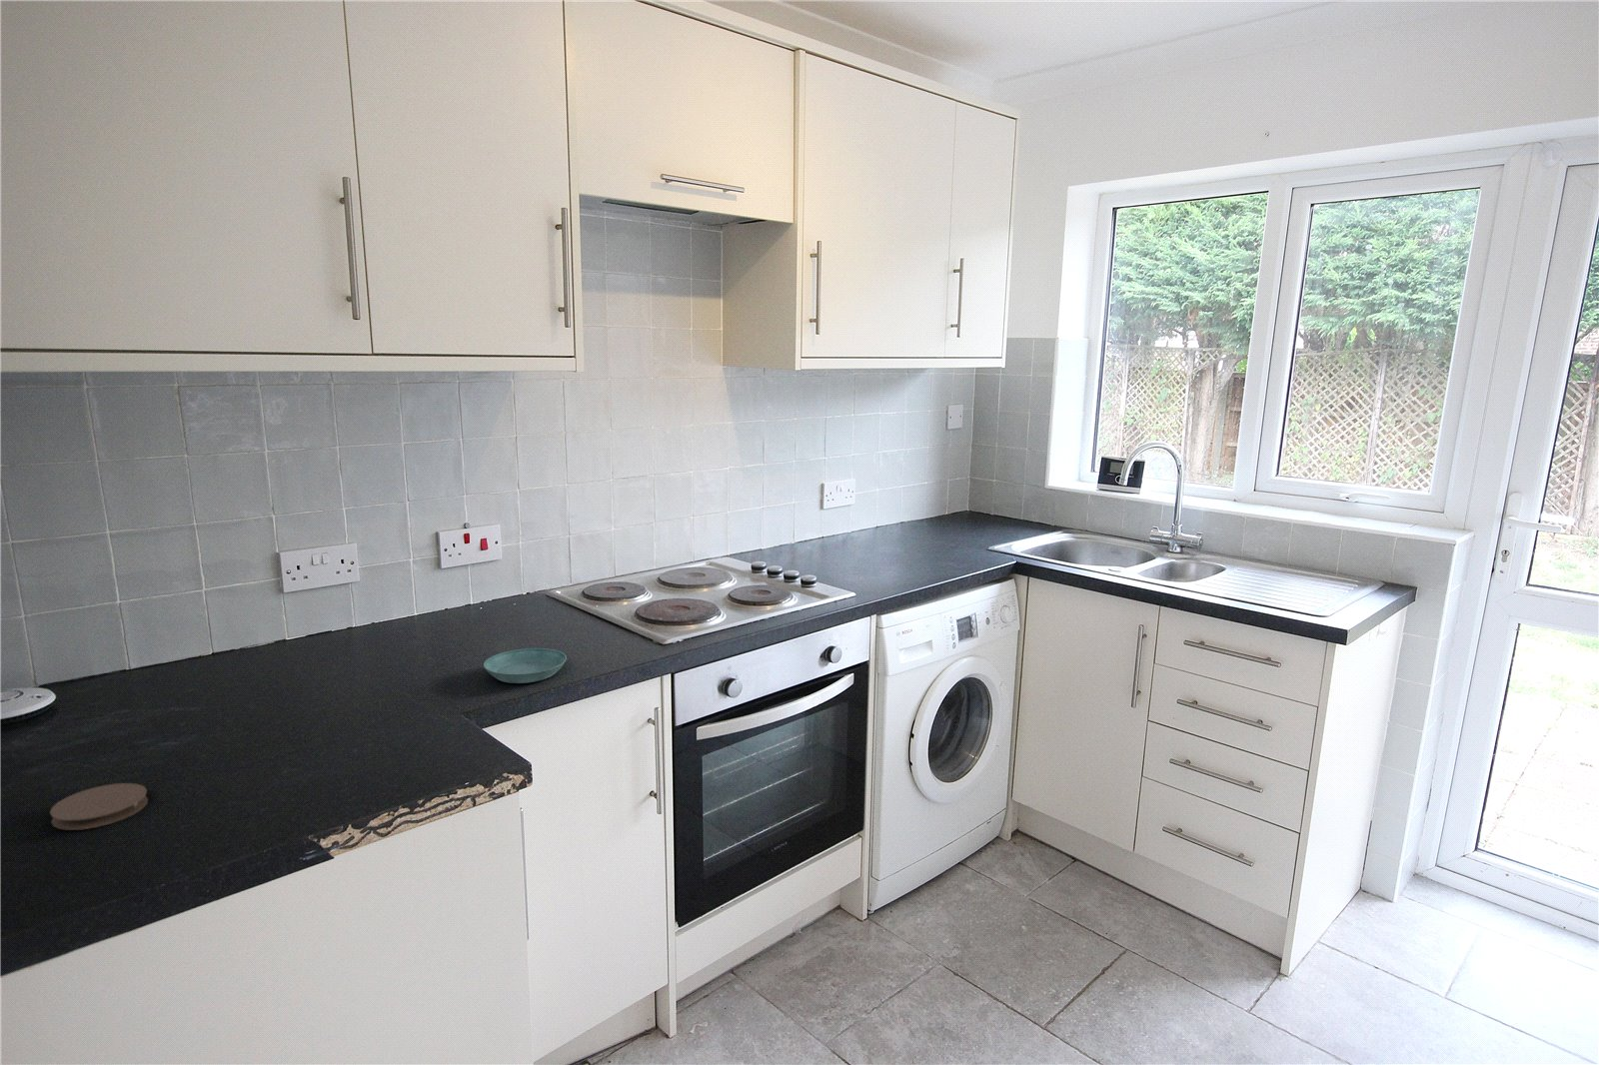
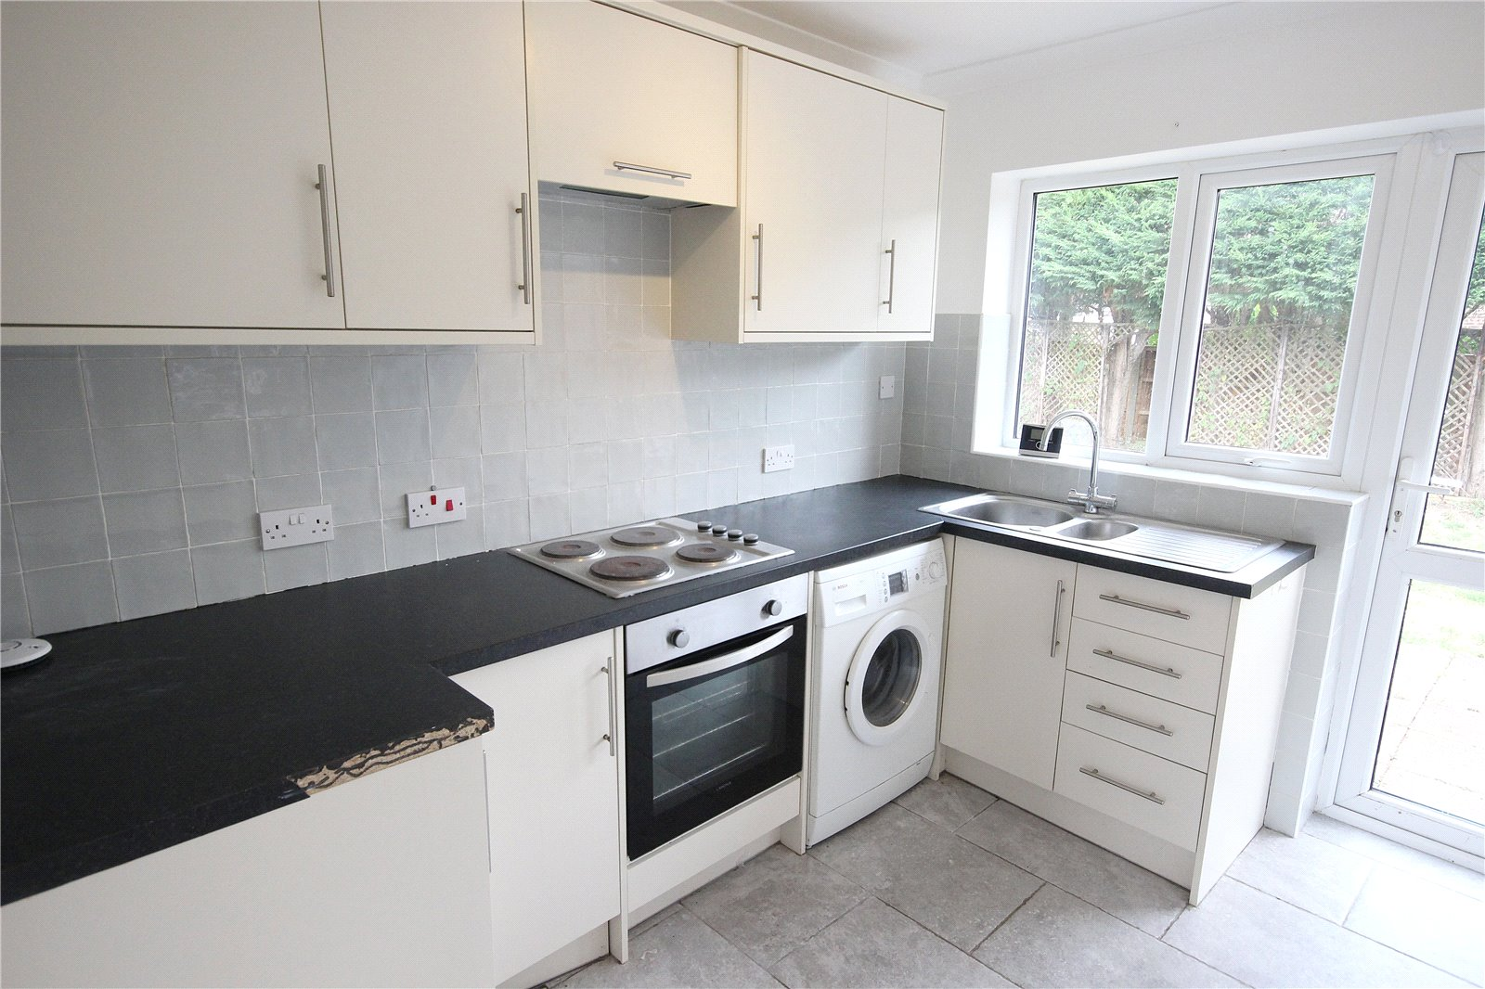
- coaster (100, 805)
- saucer (525, 667)
